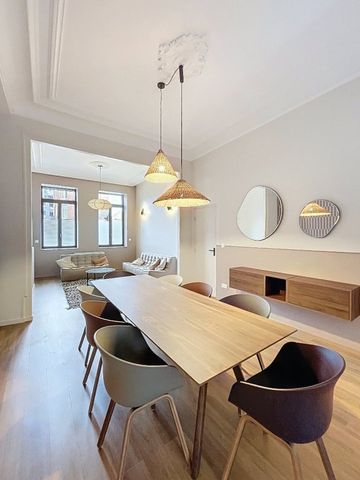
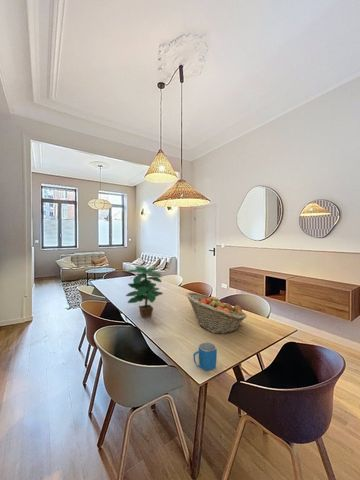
+ mug (204, 356)
+ fruit basket (214, 309)
+ potted plant (145, 291)
